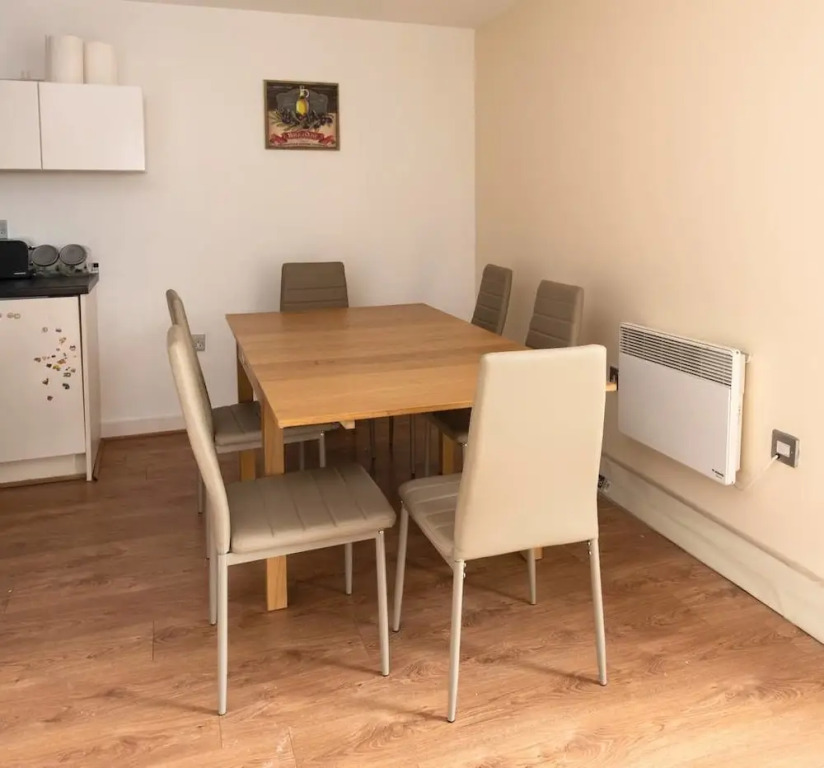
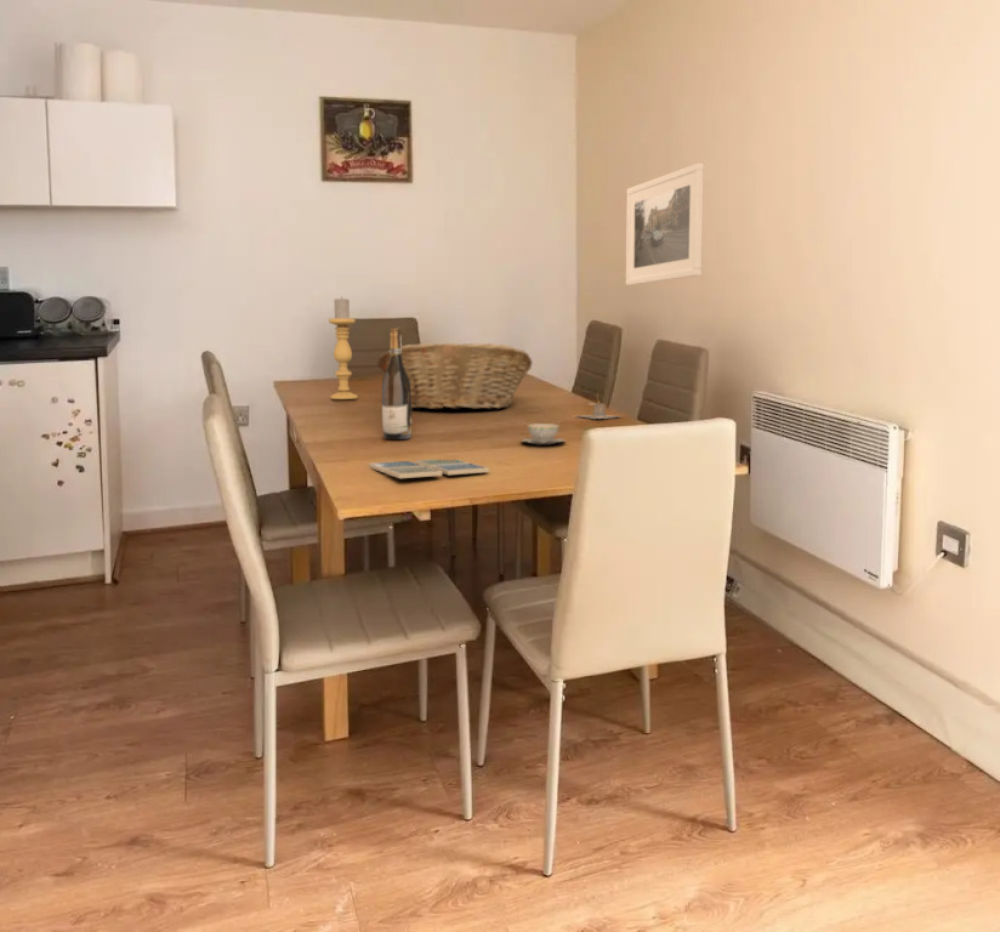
+ wine bottle (396, 382)
+ fruit basket (455, 375)
+ chinaware (542, 433)
+ candle holder (342, 347)
+ drink coaster (427, 467)
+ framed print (661, 228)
+ architectural model (596, 404)
